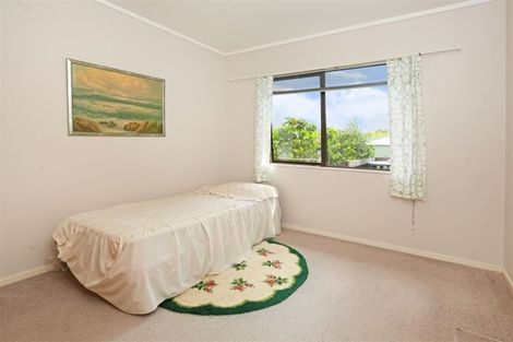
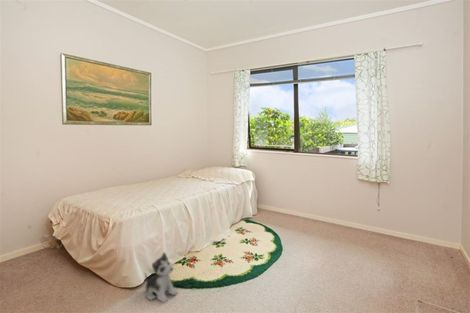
+ plush toy (158, 272)
